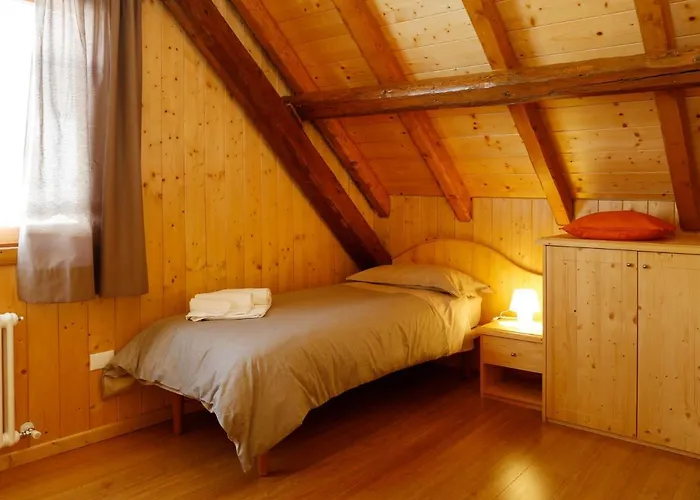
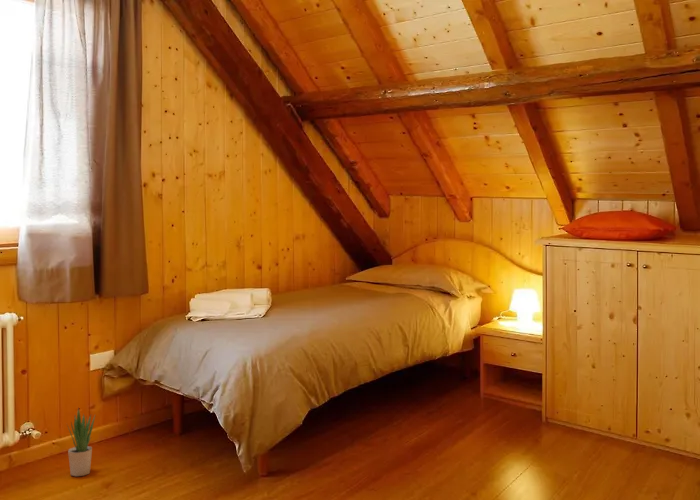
+ potted plant (82, 439)
